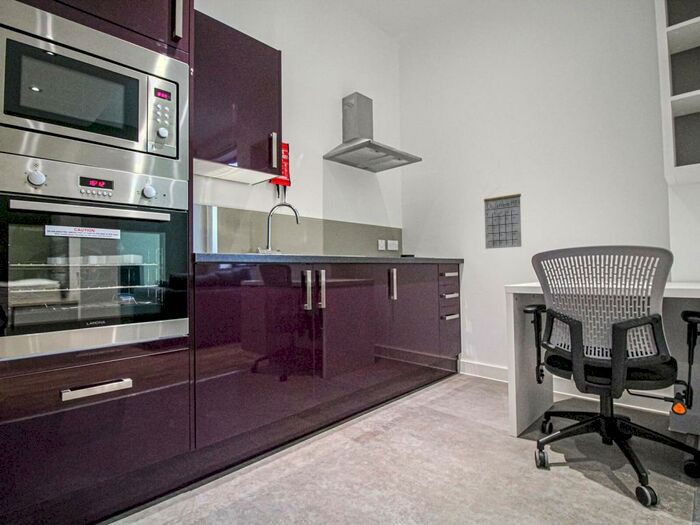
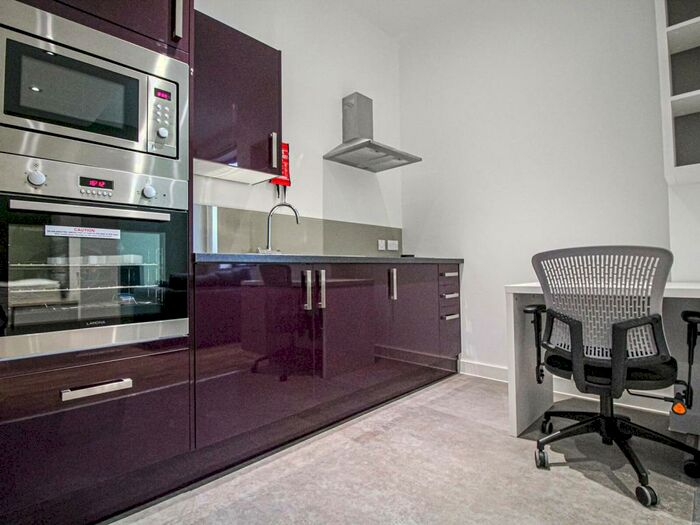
- calendar (502, 215)
